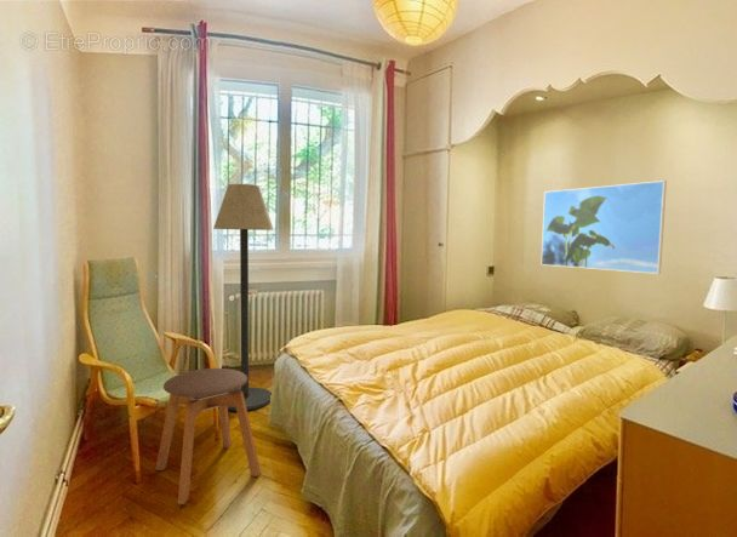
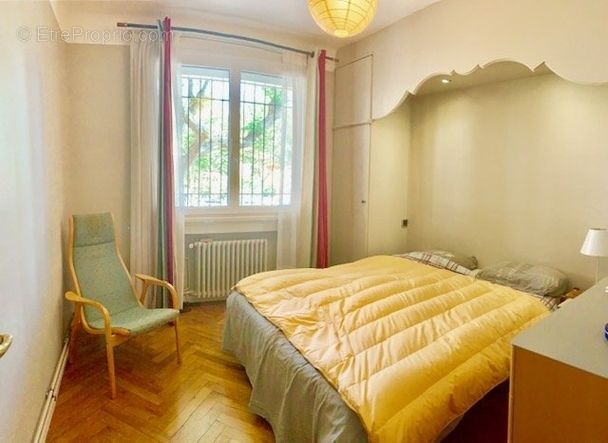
- stool (194, 424)
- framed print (595, 228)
- floor lamp (244, 295)
